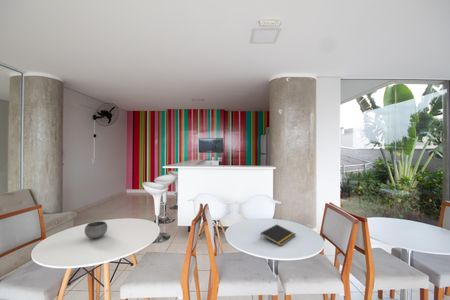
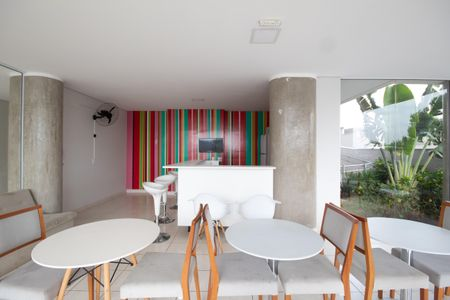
- notepad (278, 234)
- bowl (96, 230)
